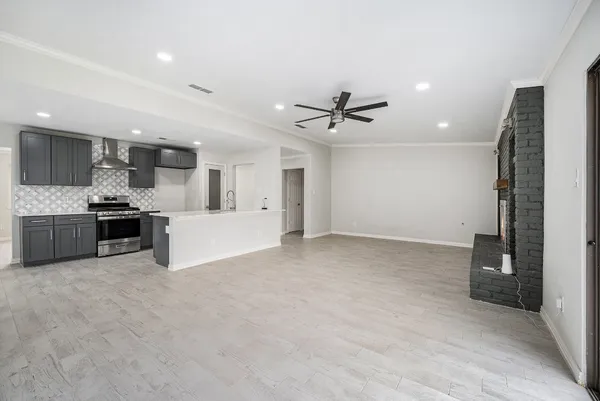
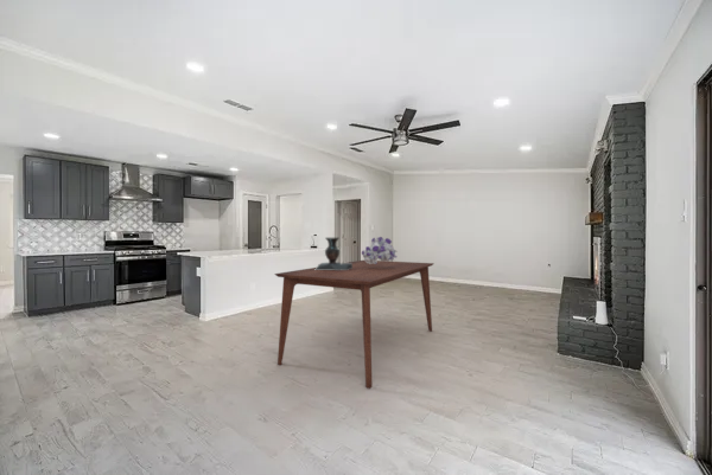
+ decorative urn (335, 252)
+ bouquet (379, 251)
+ dining table (365, 306)
